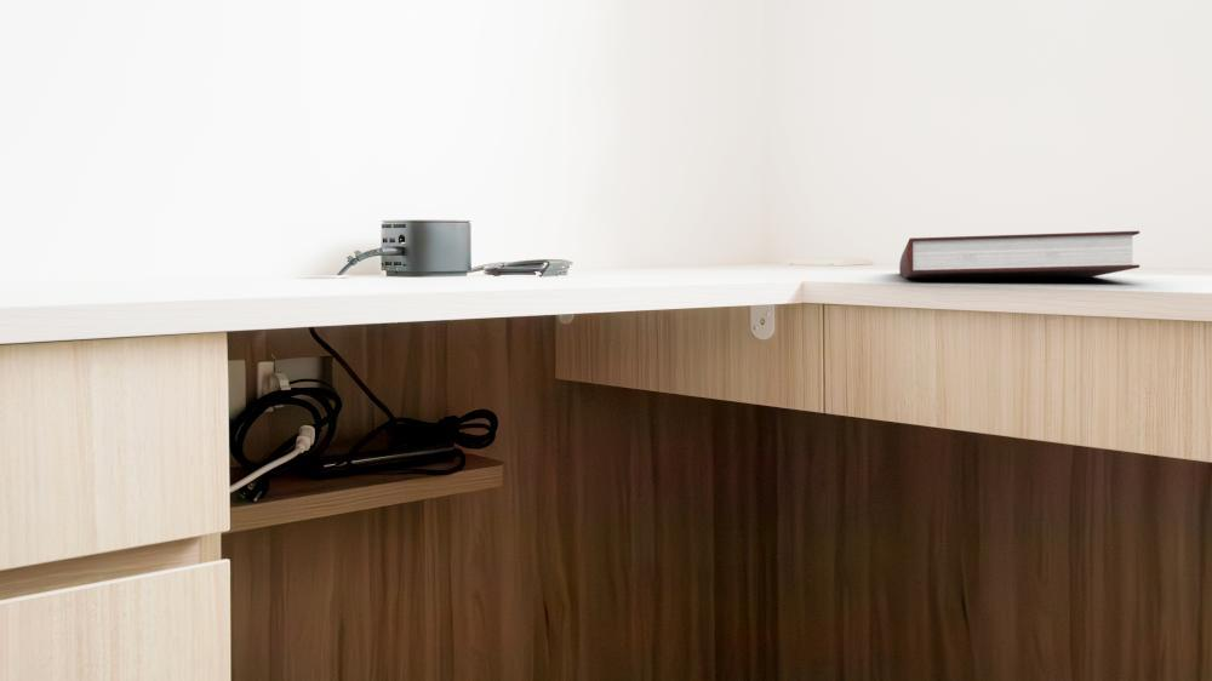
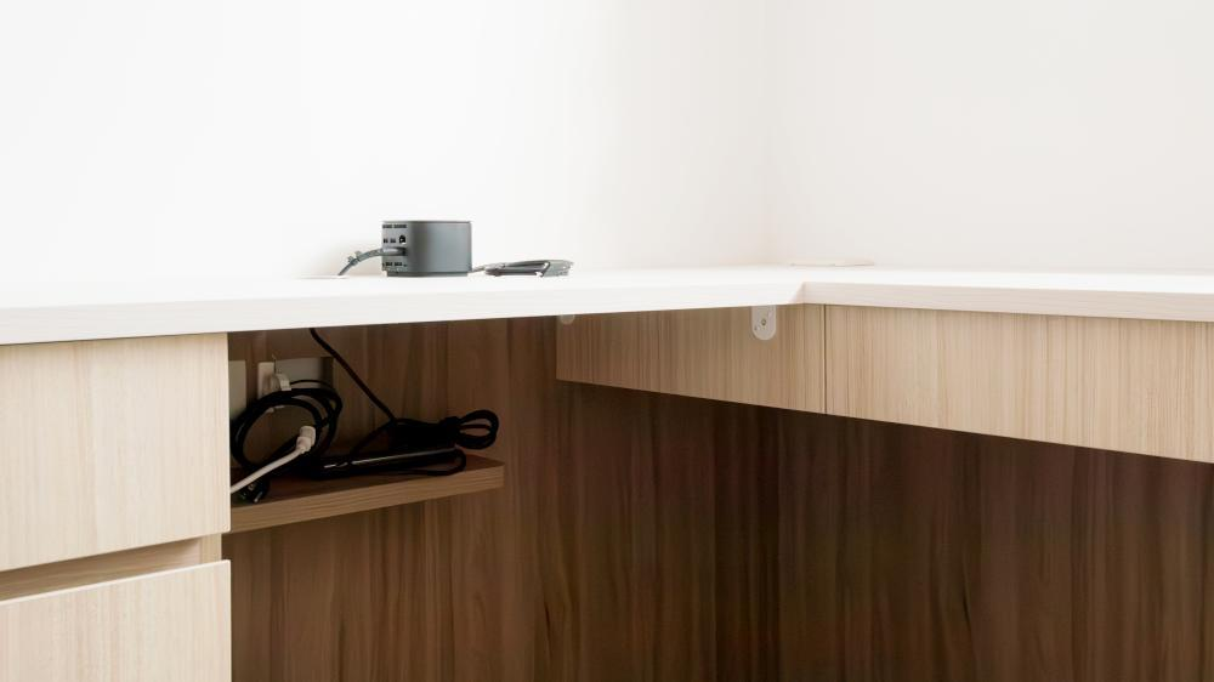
- notebook (1002, 261)
